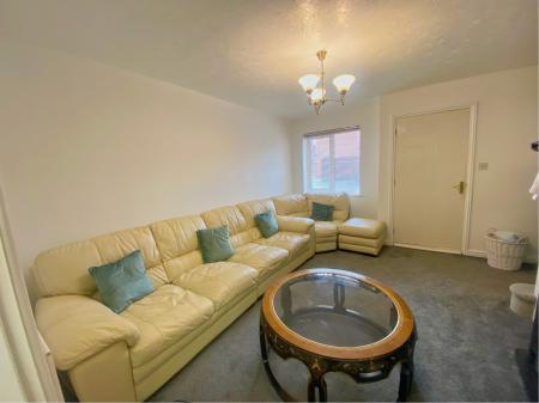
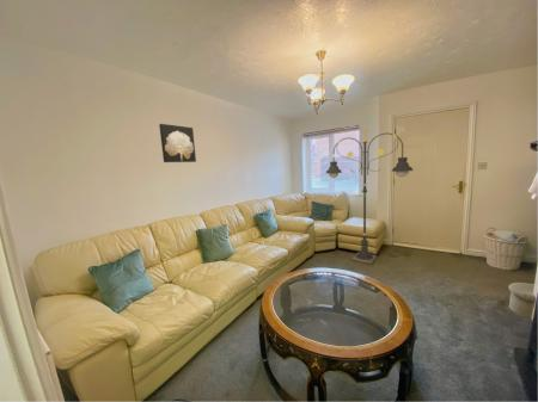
+ wall art (178, 143)
+ floor lamp (365, 196)
